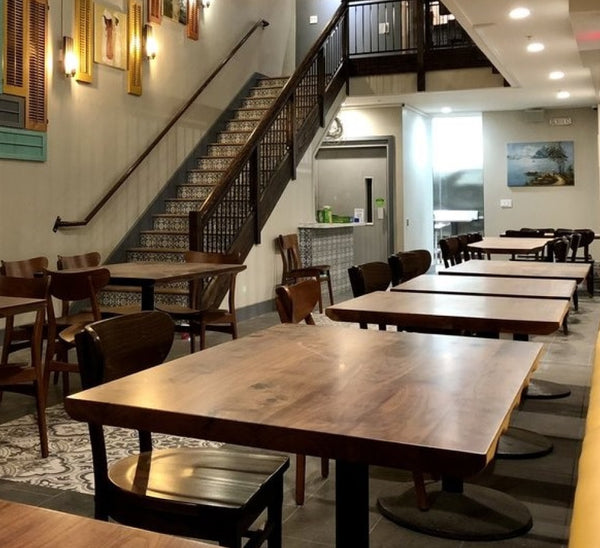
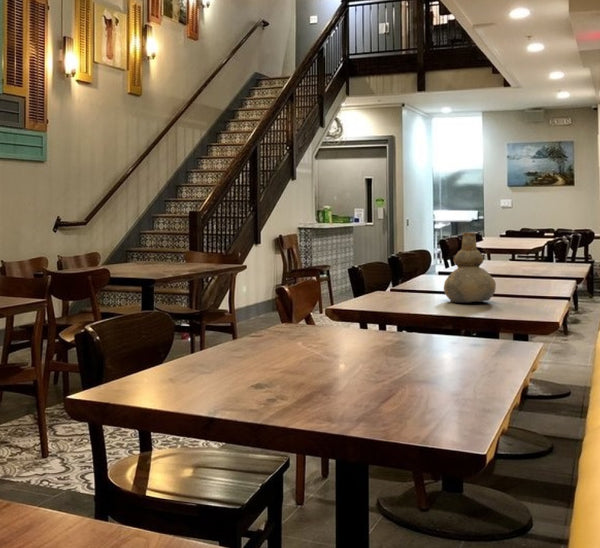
+ vase (469, 267)
